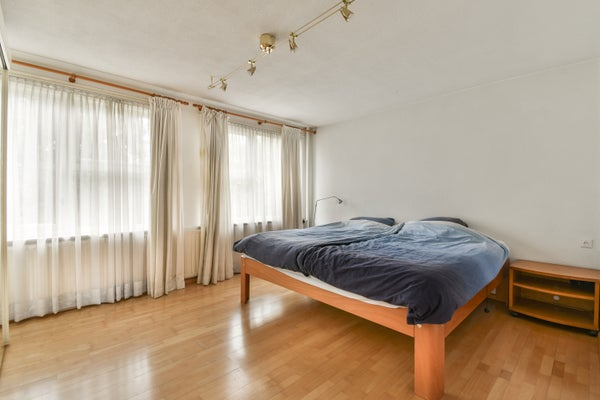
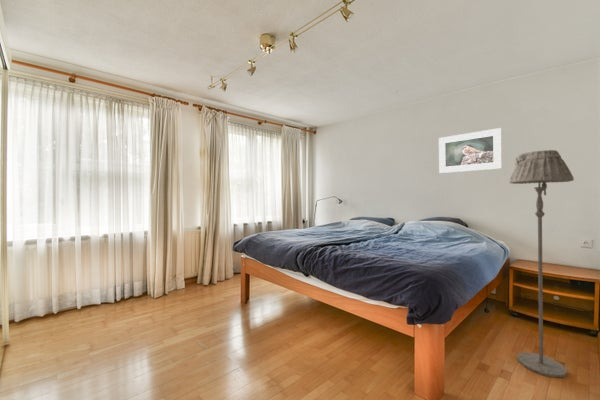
+ floor lamp (540, 258)
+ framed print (468, 152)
